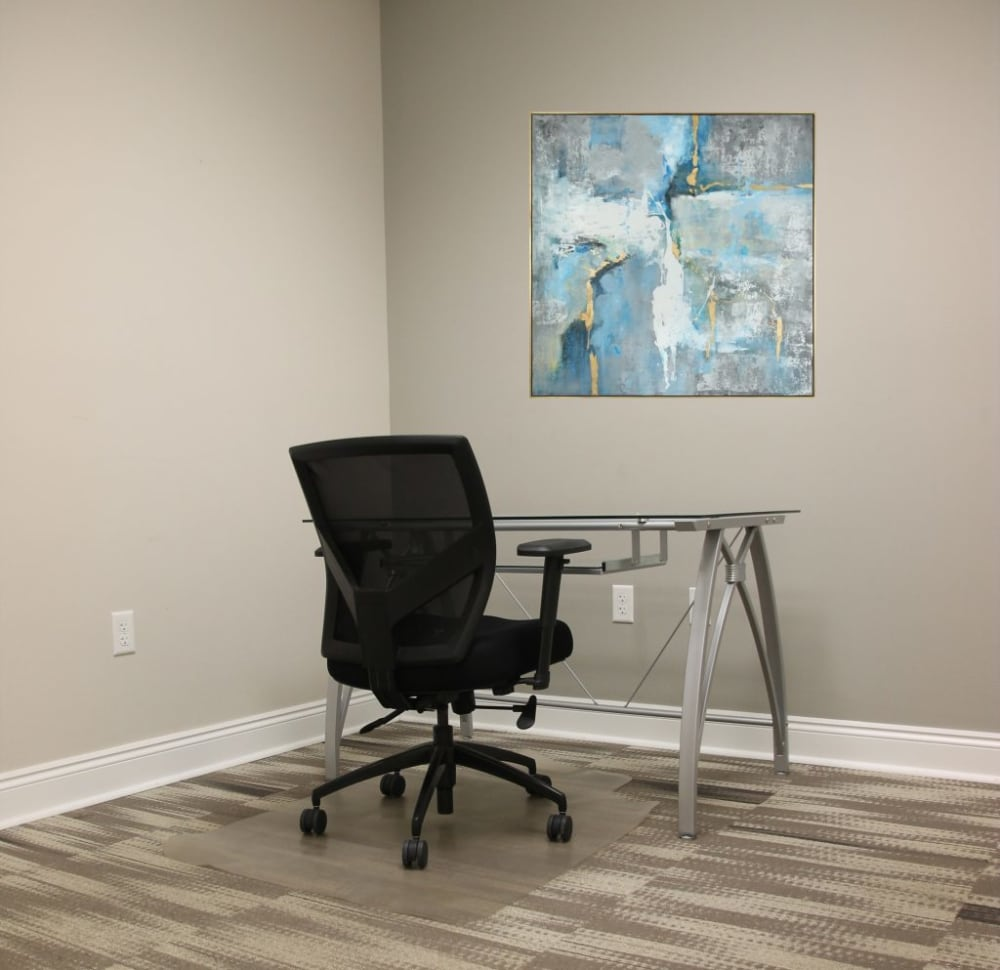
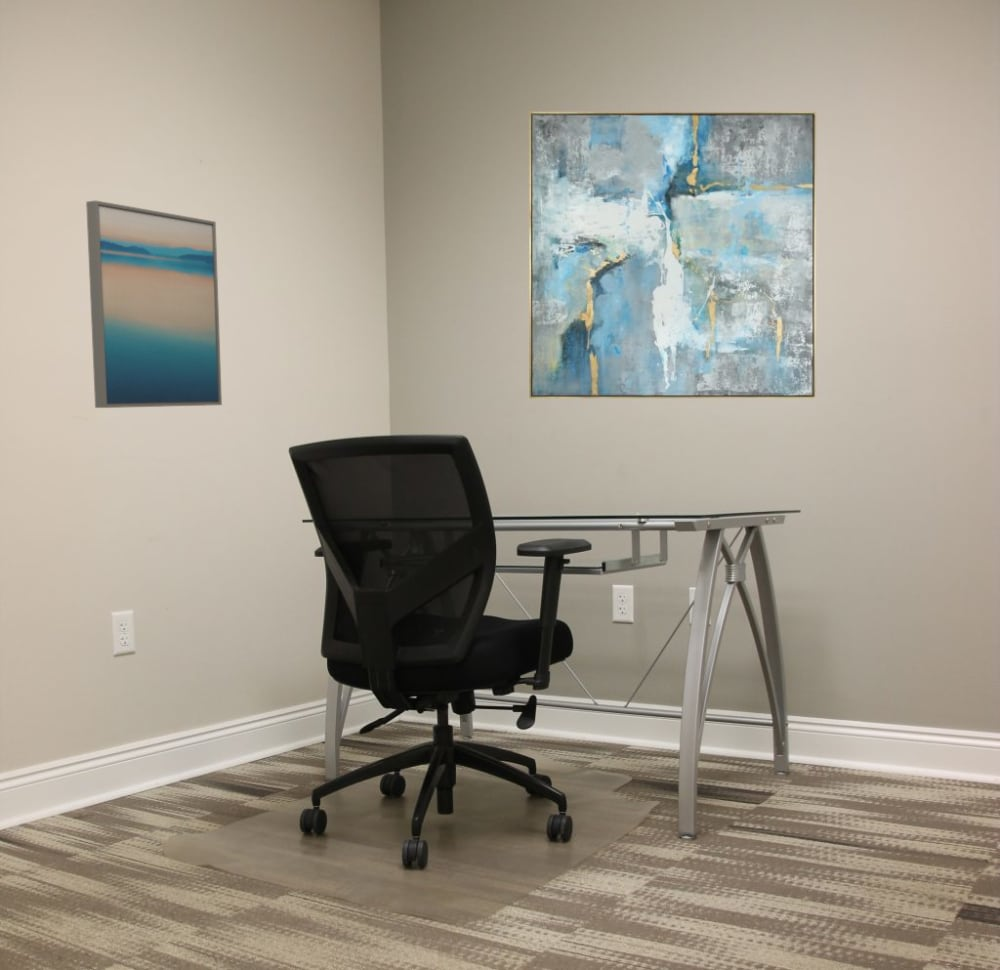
+ wall art (158, 310)
